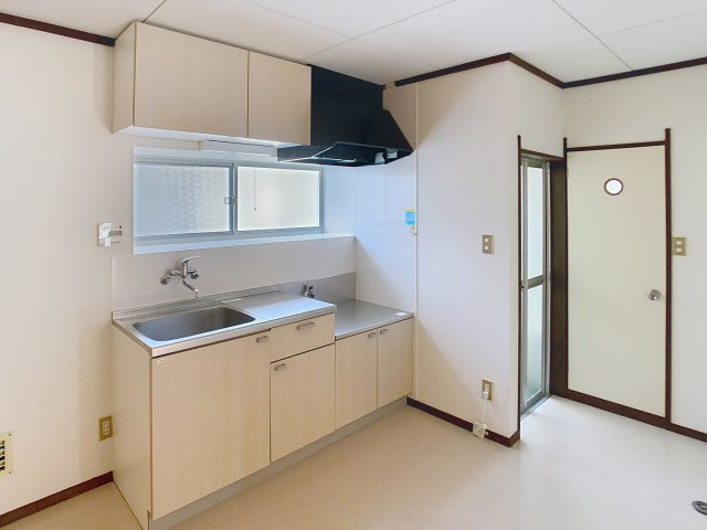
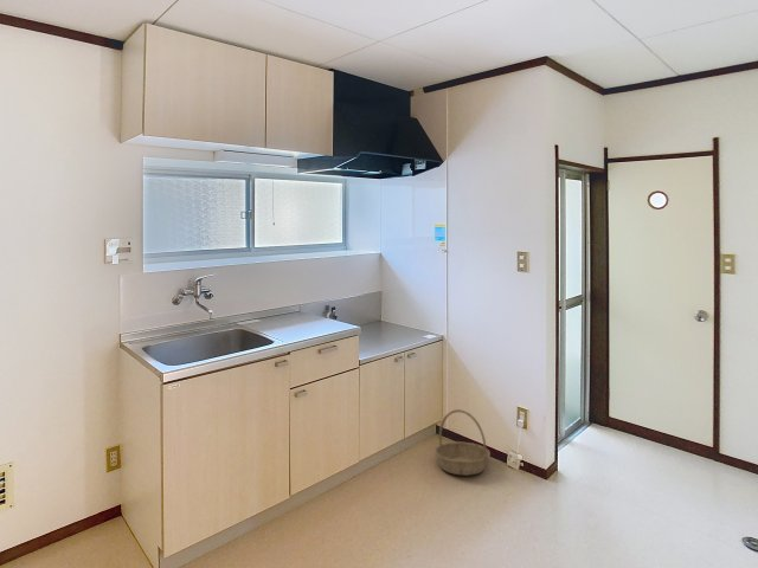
+ basket (458, 441)
